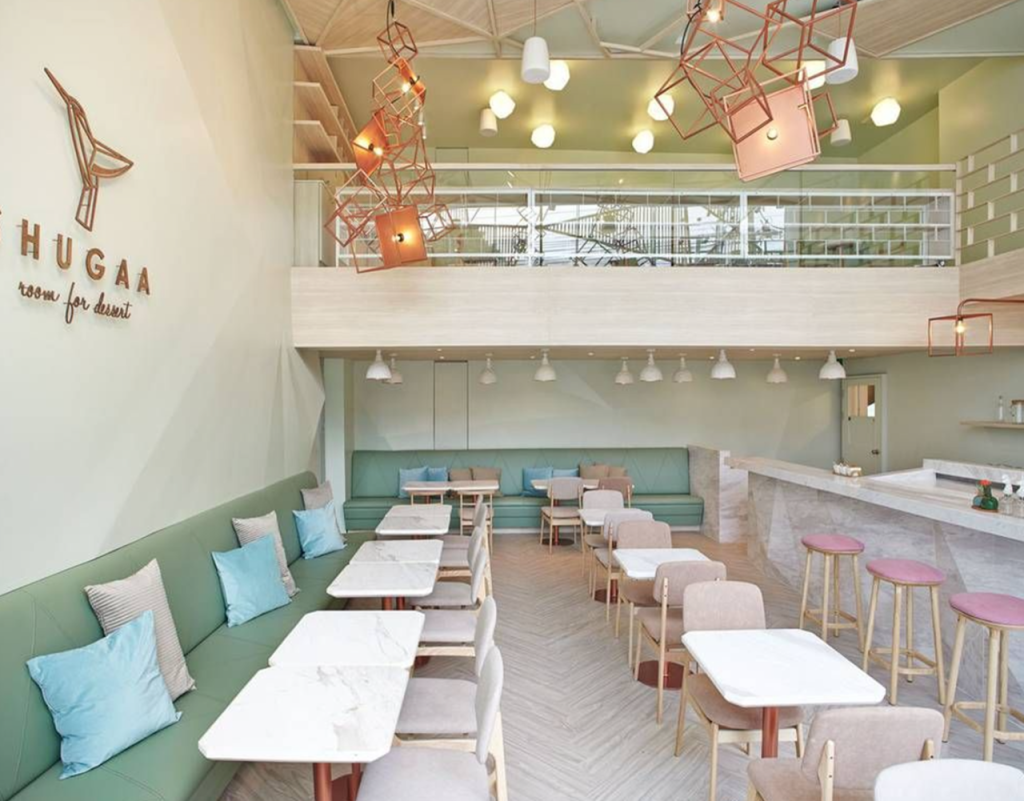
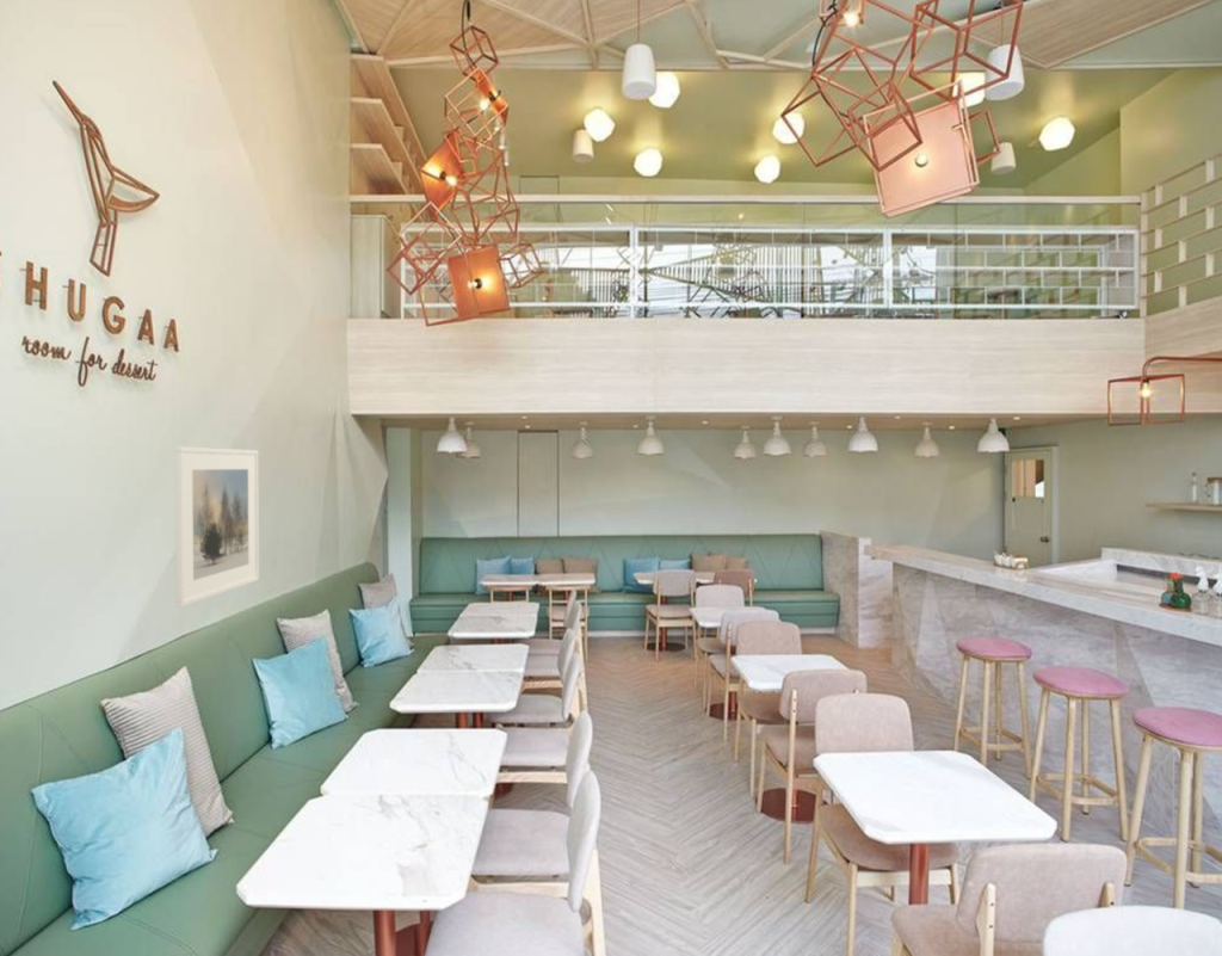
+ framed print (221, 520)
